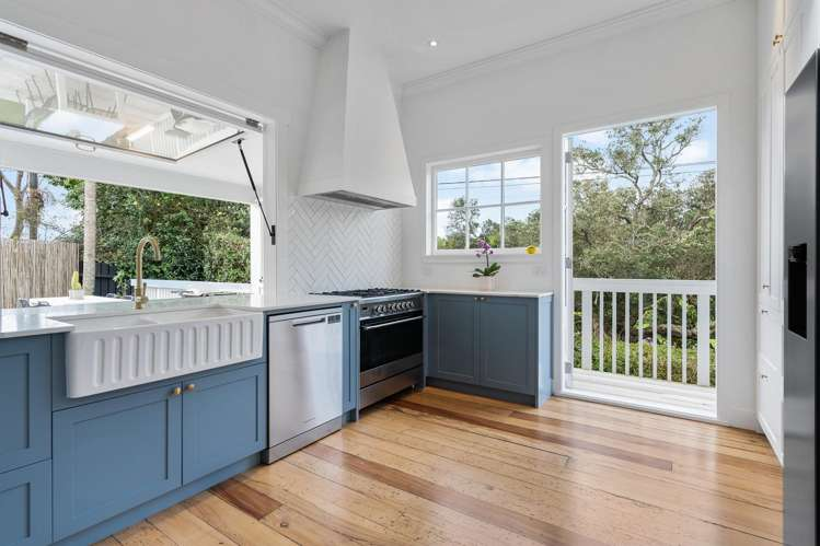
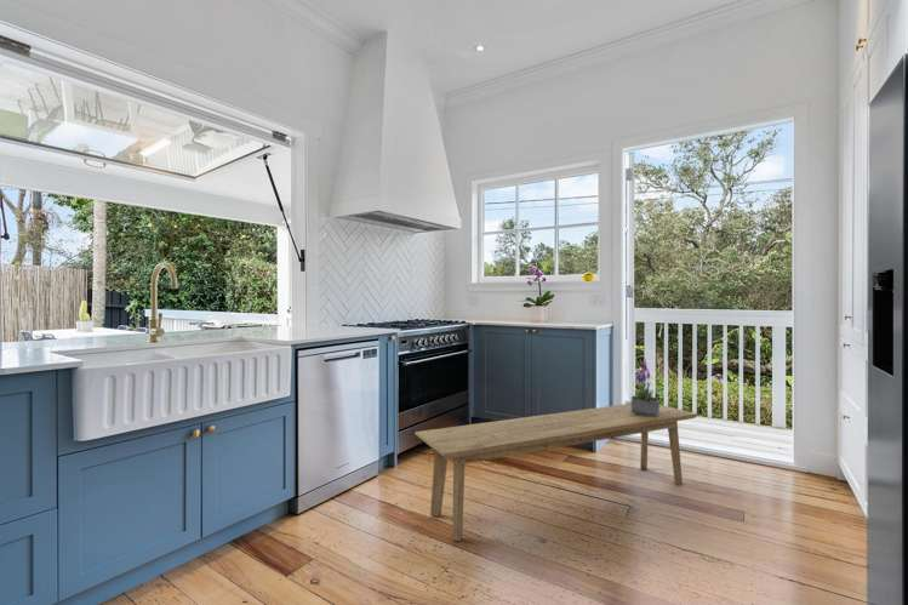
+ potted plant (644, 384)
+ bench (566, 445)
